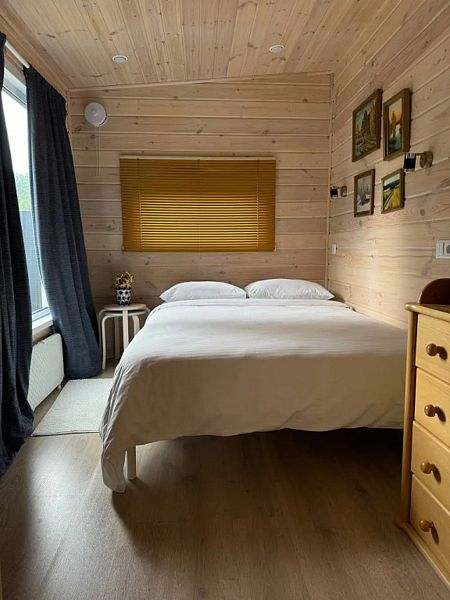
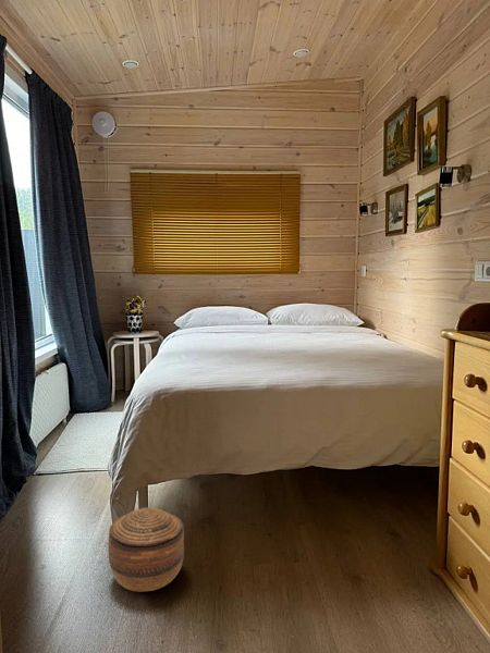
+ basket (147, 545)
